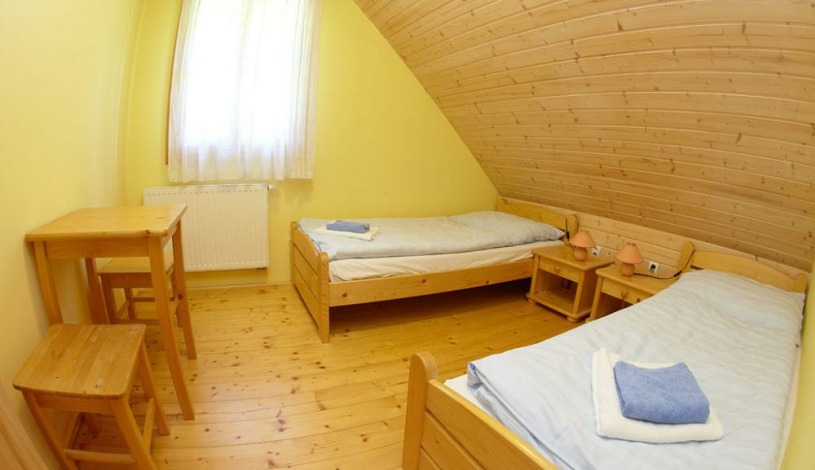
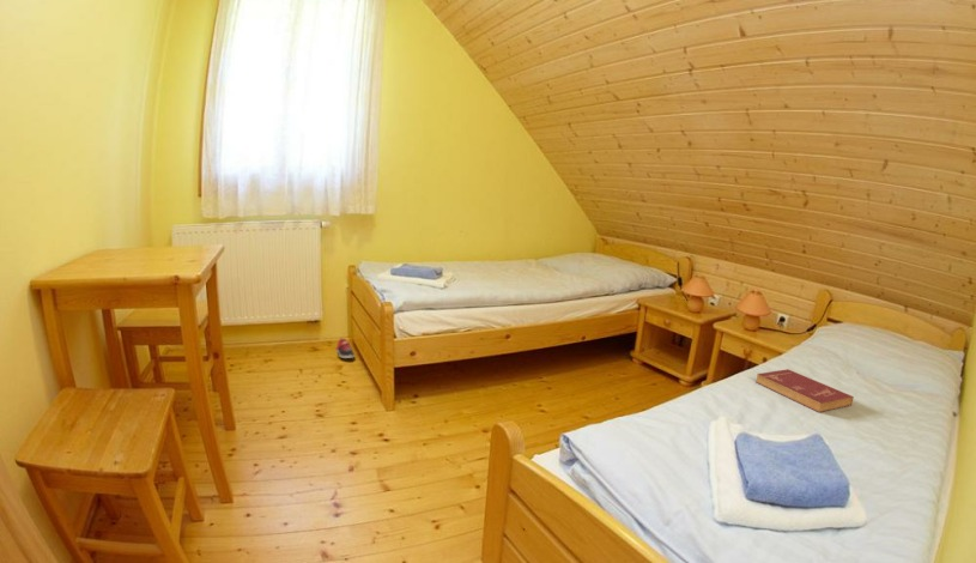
+ shoe (344, 349)
+ book (801, 388)
